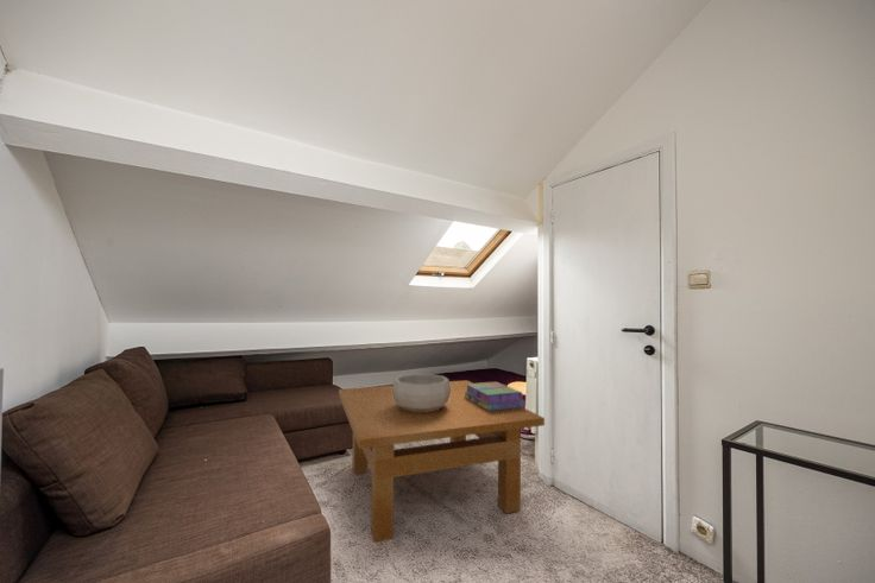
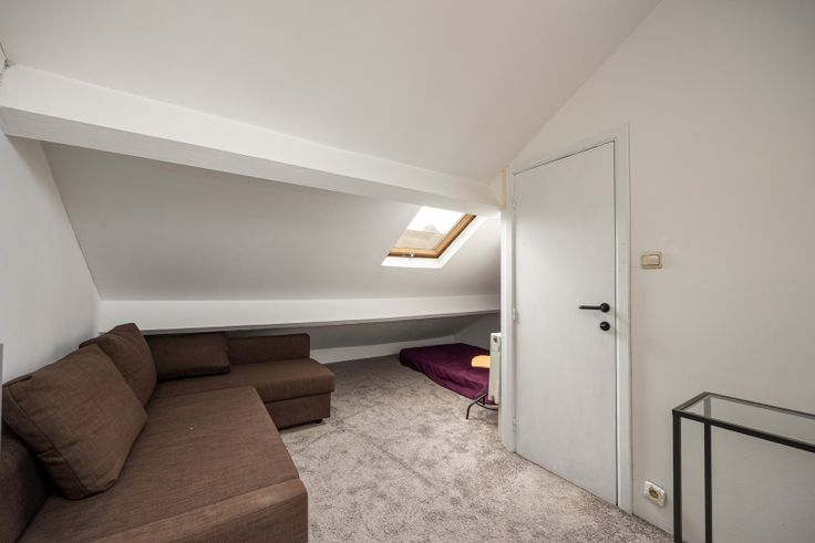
- table (427, 445)
- decorative bowl (421, 392)
- stack of books (492, 394)
